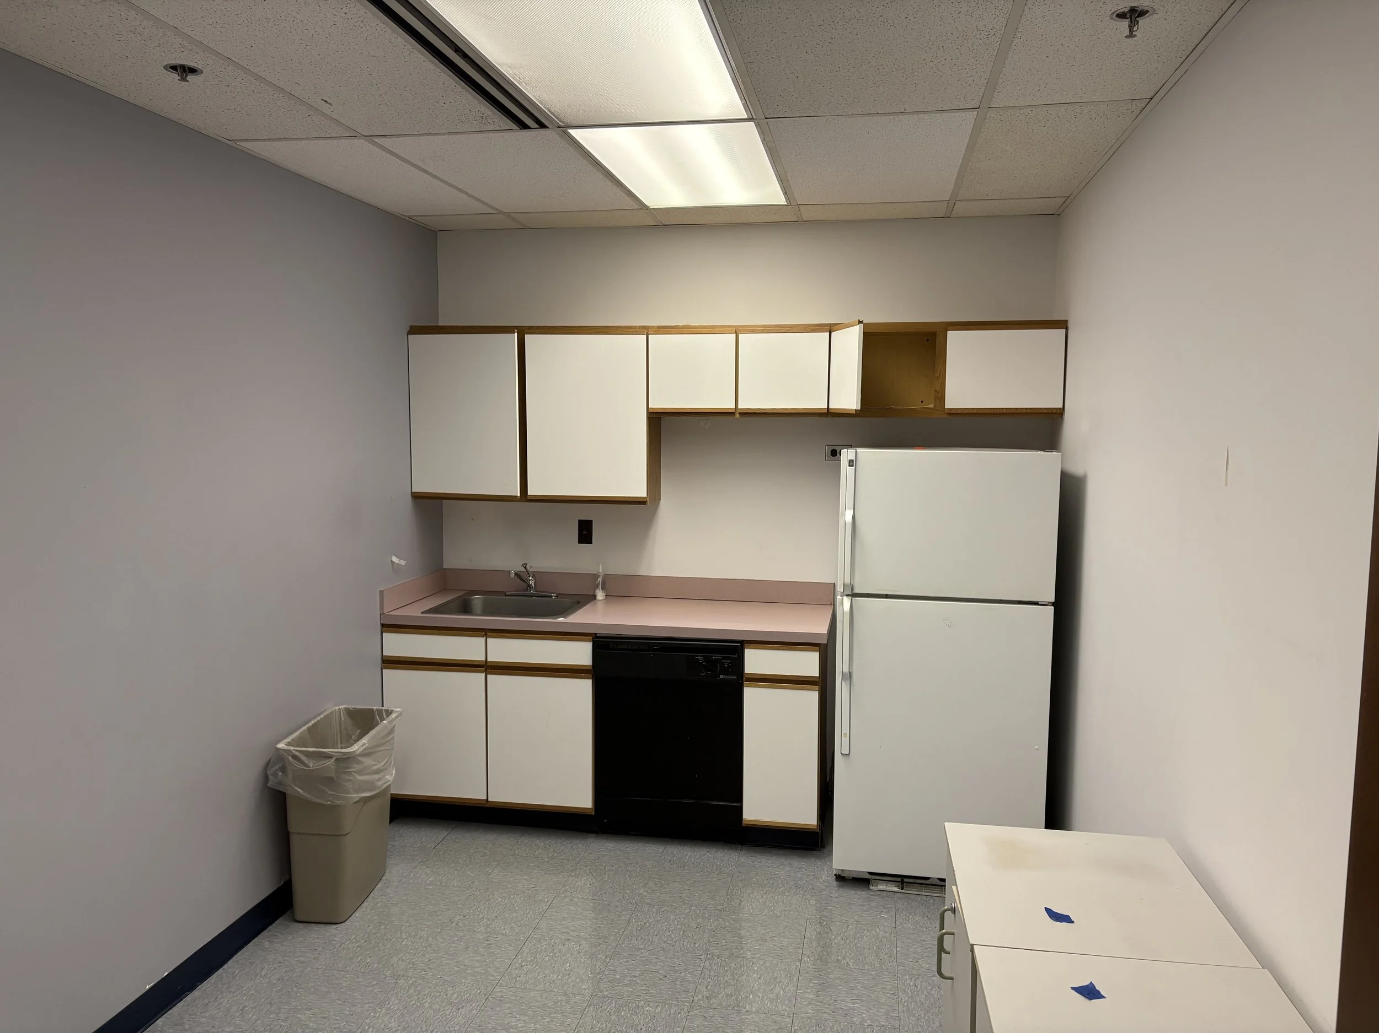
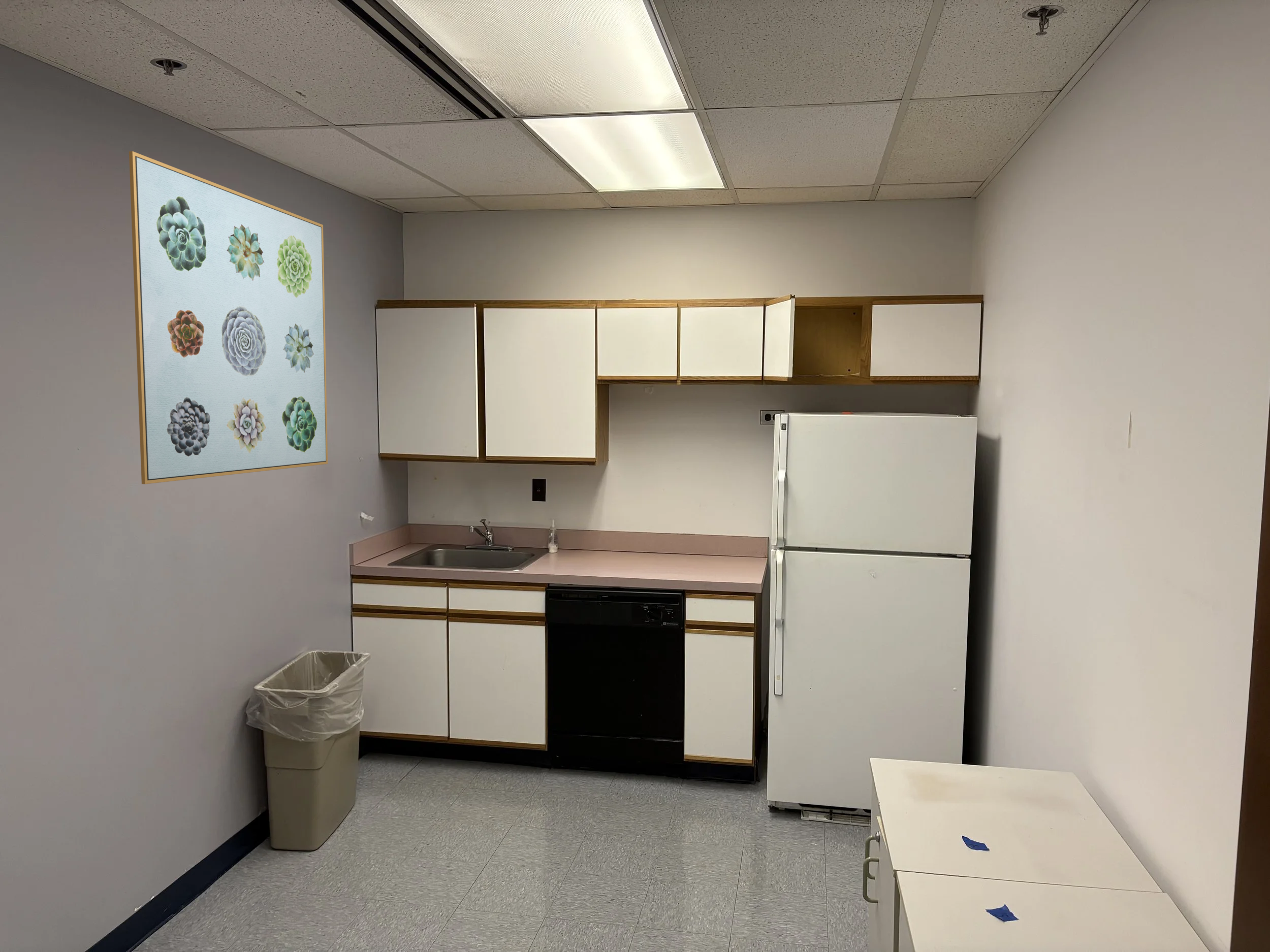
+ wall art (246, 335)
